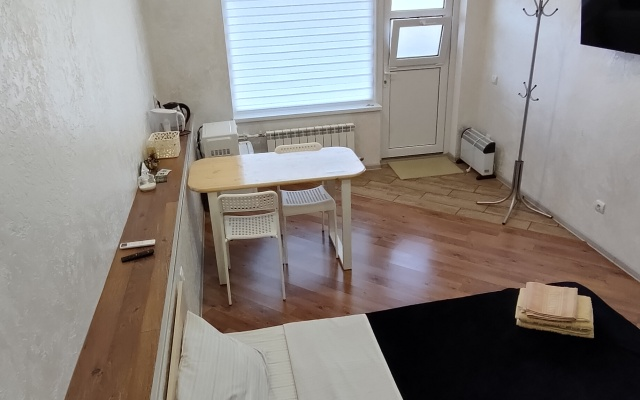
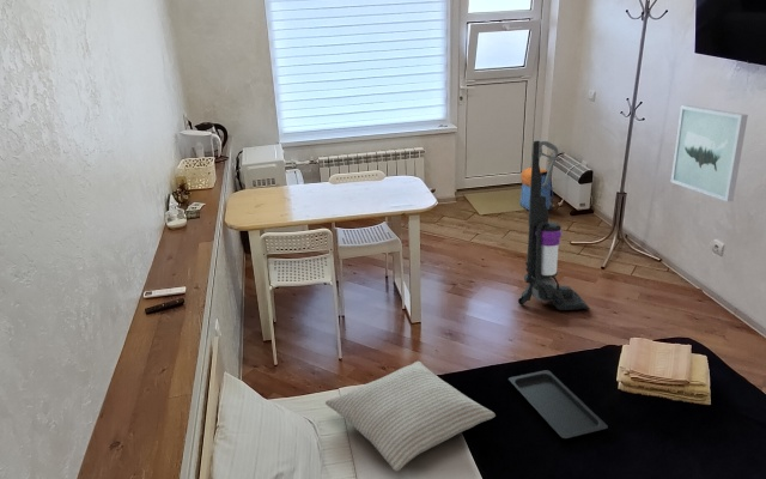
+ pillow (408, 408)
+ serving tray (554, 402)
+ wall art (705, 151)
+ backpack (541, 188)
+ vacuum cleaner (554, 225)
